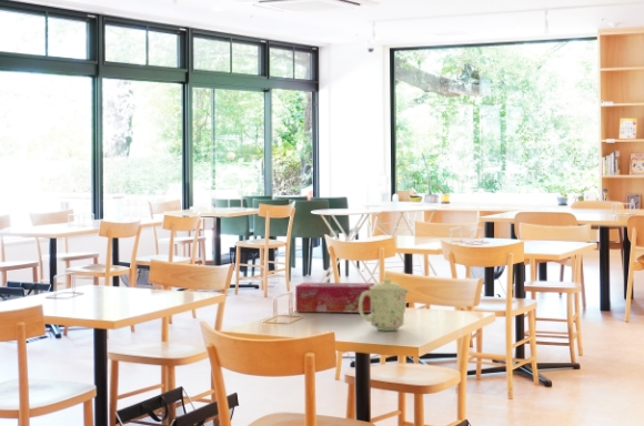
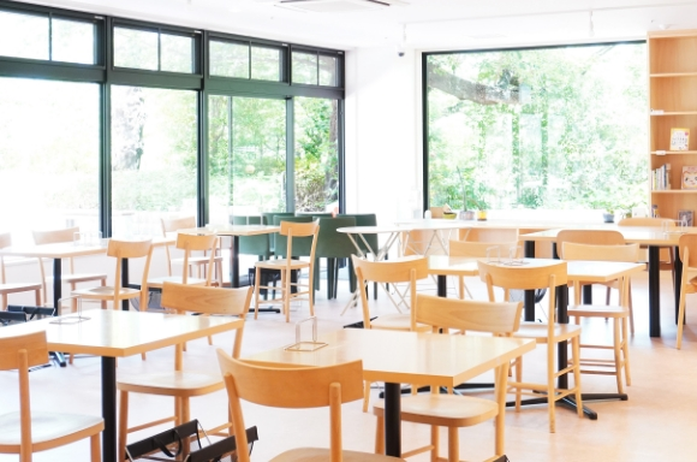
- tissue box (335, 296)
- mug (384, 304)
